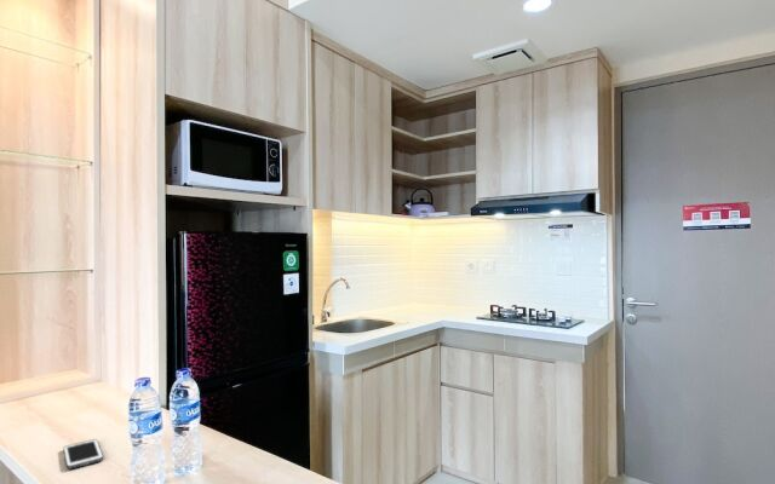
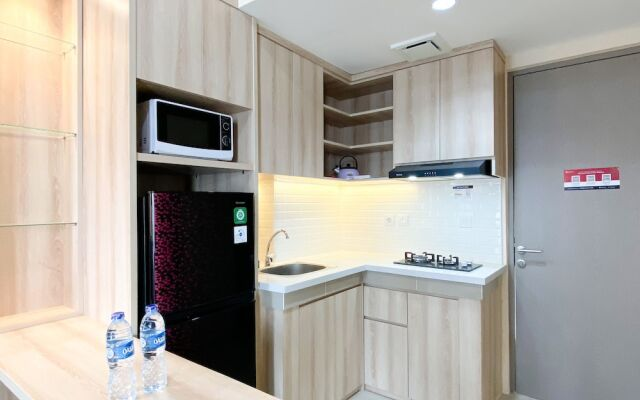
- cell phone (82, 453)
